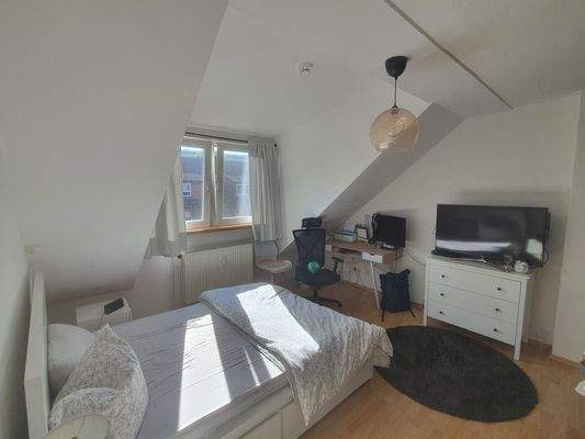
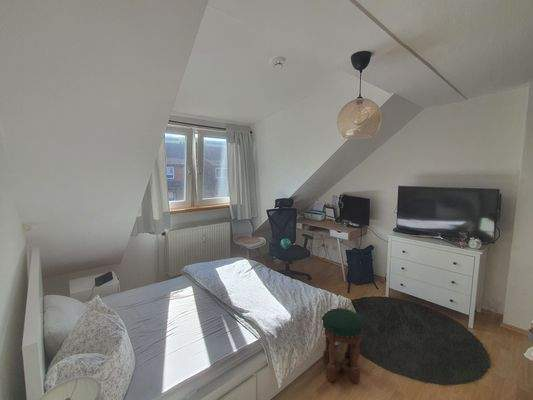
+ stool (341, 342)
